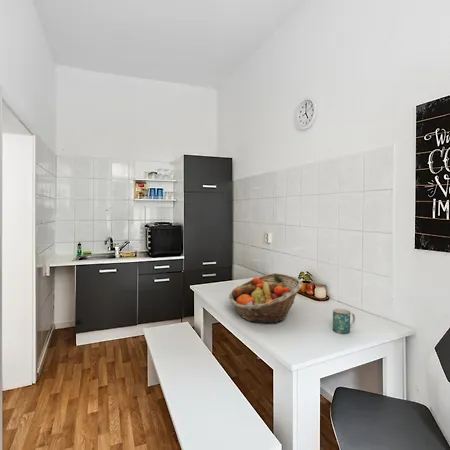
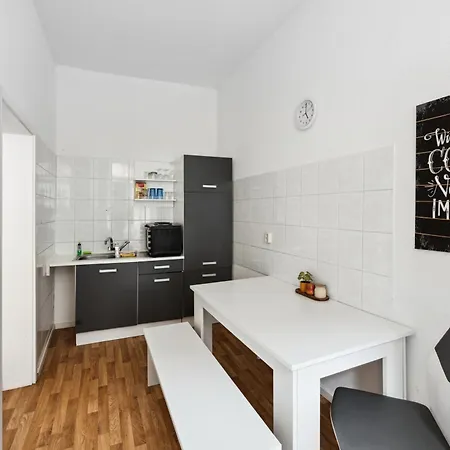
- mug (344, 320)
- fruit basket (264, 295)
